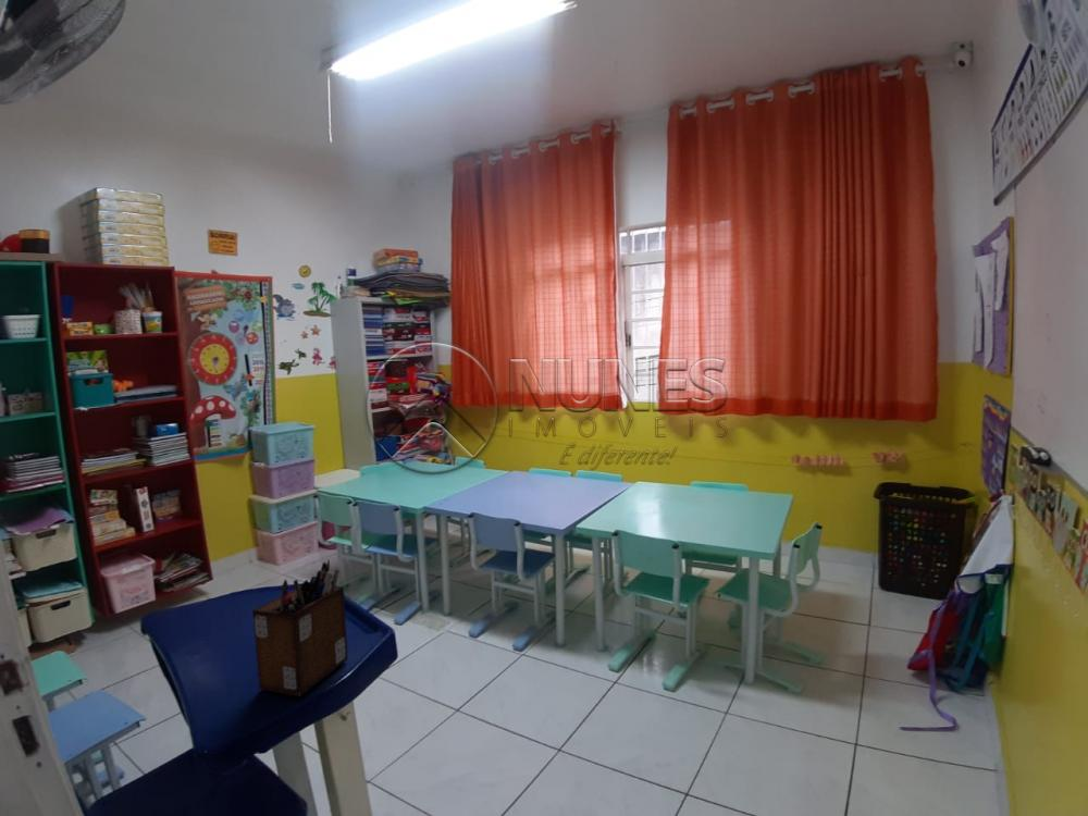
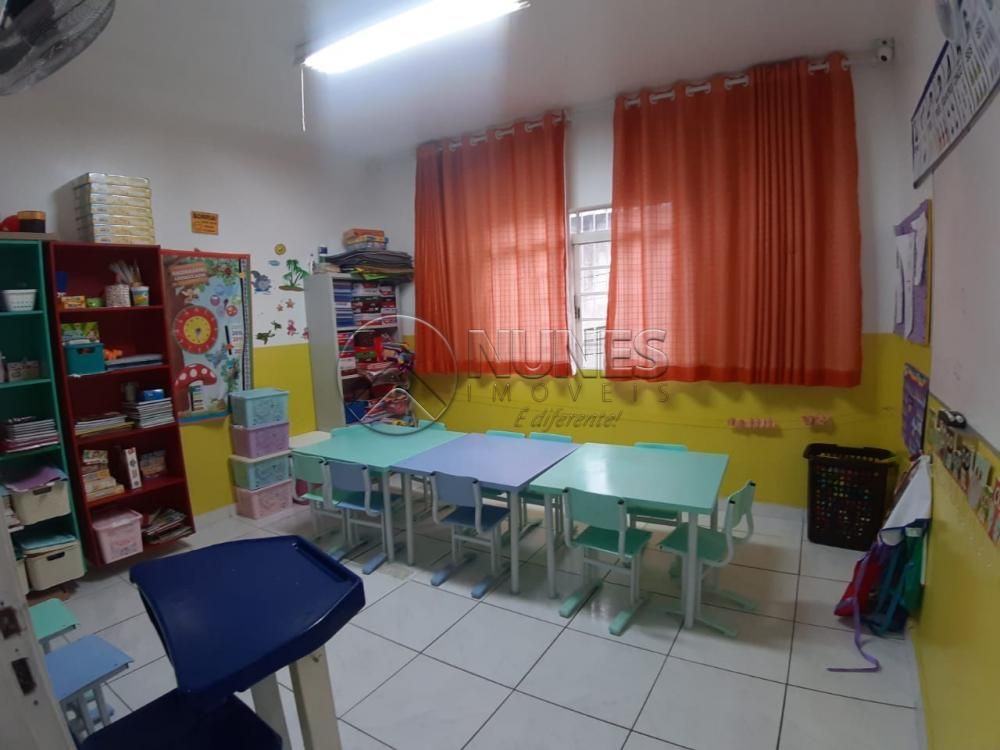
- desk organizer (301, 621)
